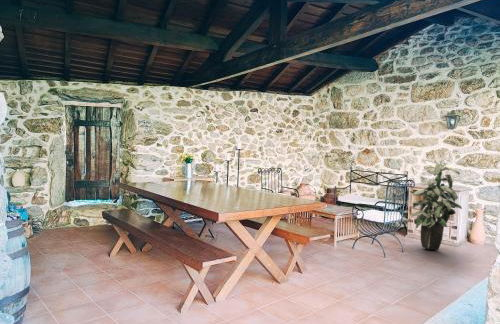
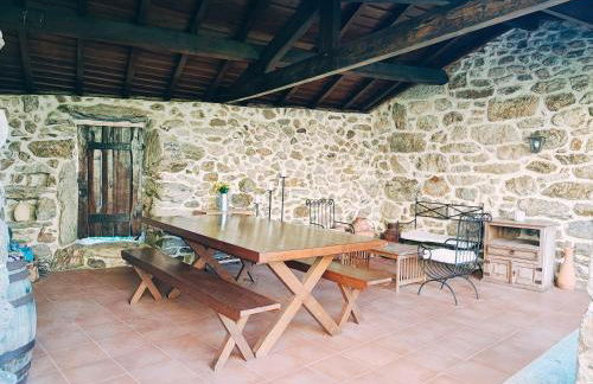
- indoor plant (433, 203)
